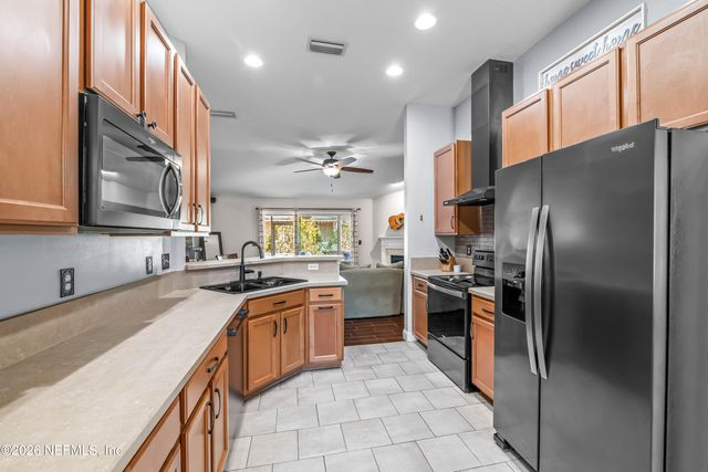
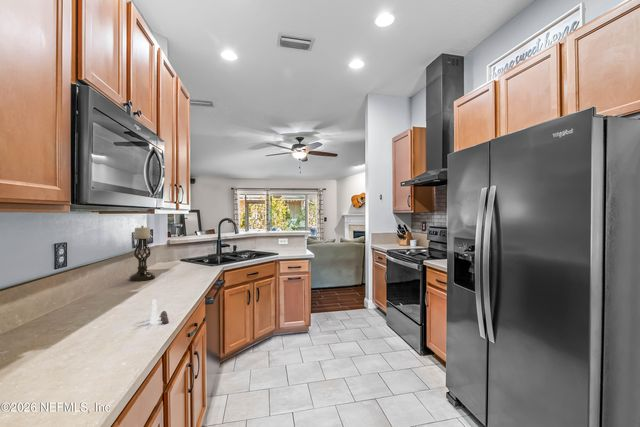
+ salt and pepper shaker set (156, 309)
+ candle holder (143, 253)
